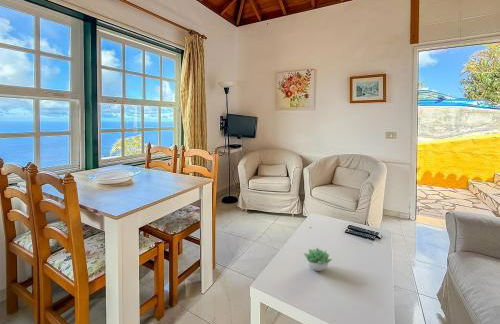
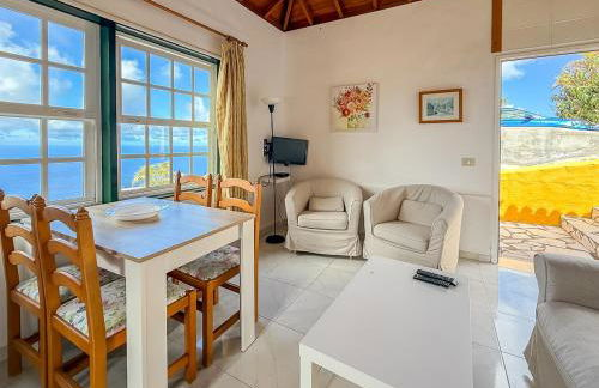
- succulent plant (317, 259)
